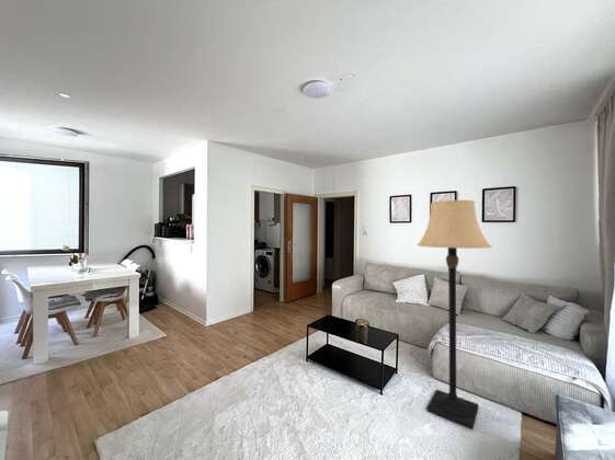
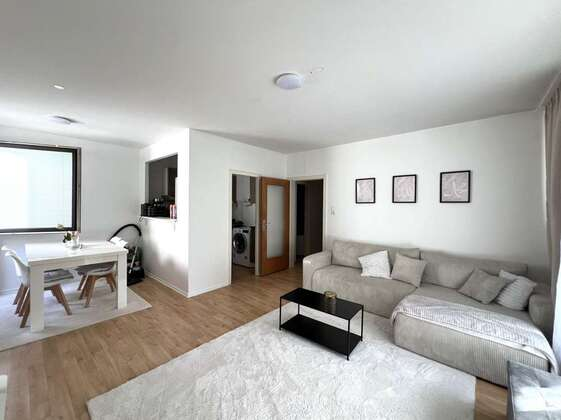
- lamp (452, 304)
